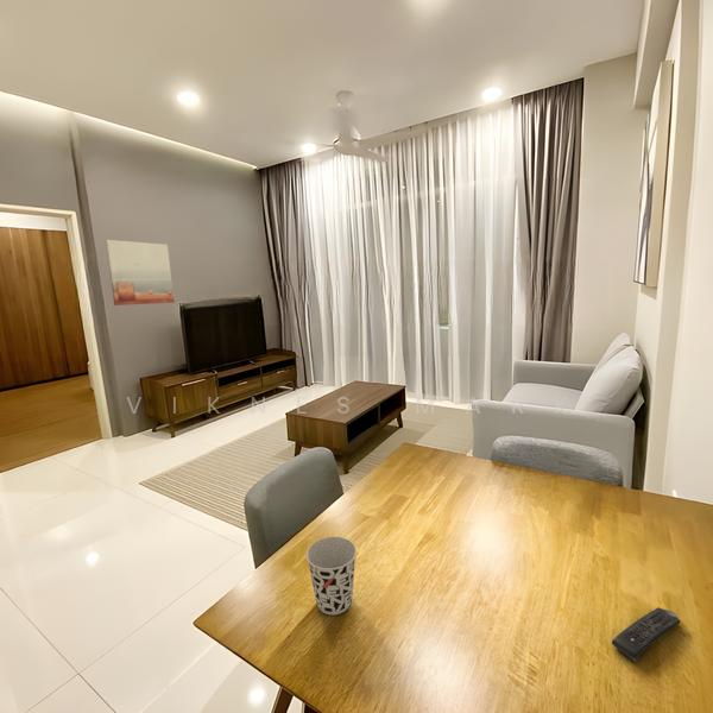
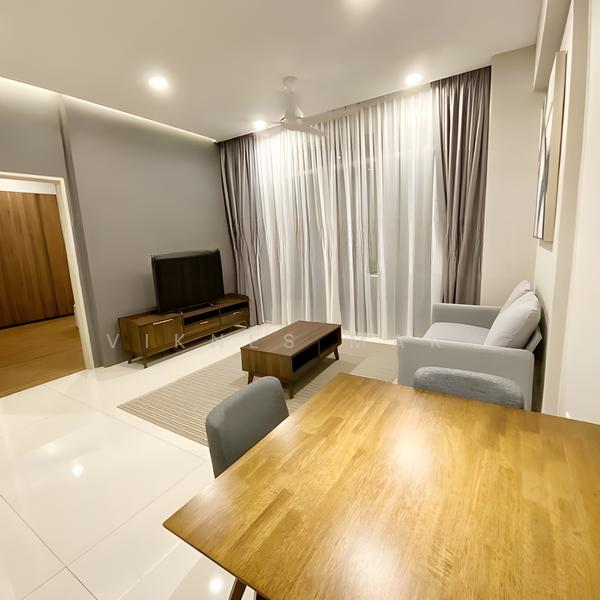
- remote control (648, 629)
- cup (333, 576)
- wall art (141, 273)
